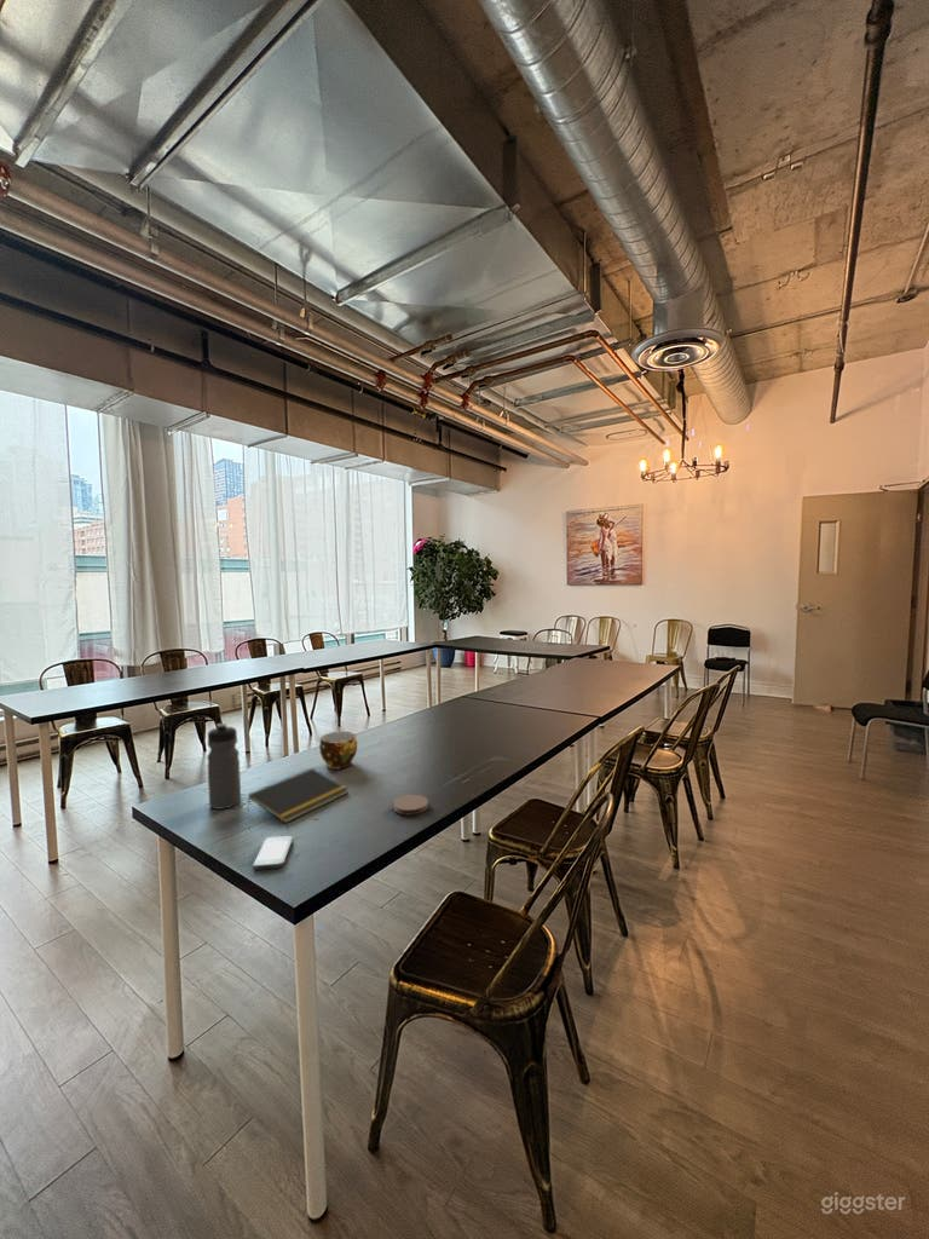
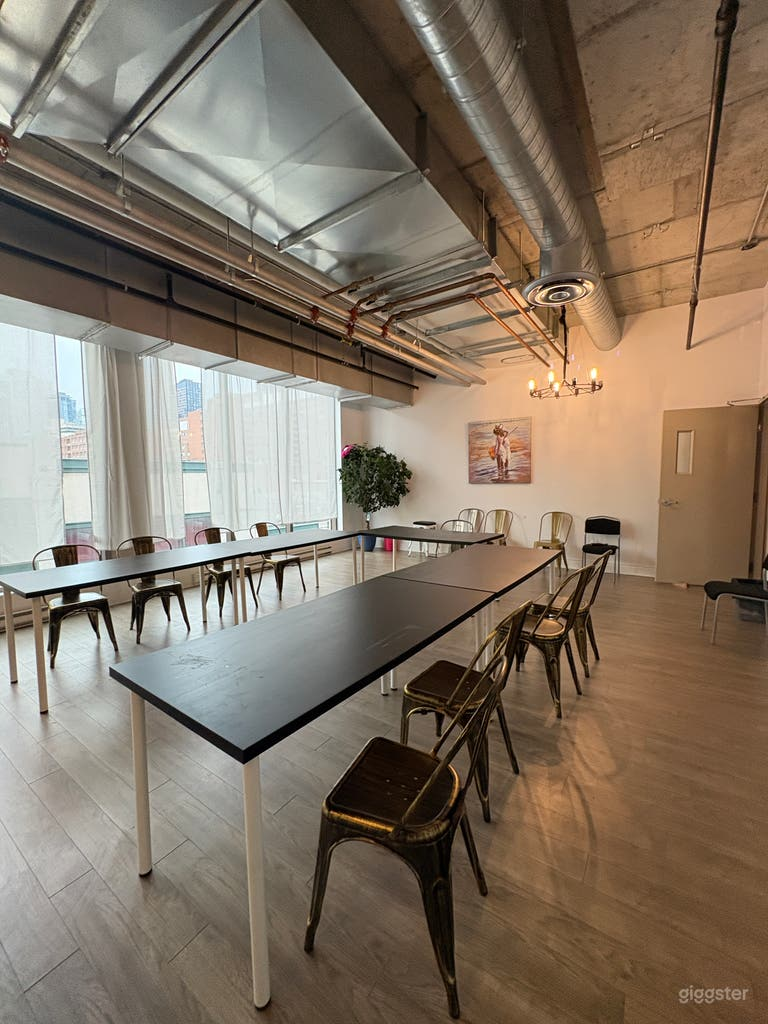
- water bottle (223, 763)
- cup (336, 750)
- smartphone (273, 852)
- coaster (410, 803)
- notepad (300, 793)
